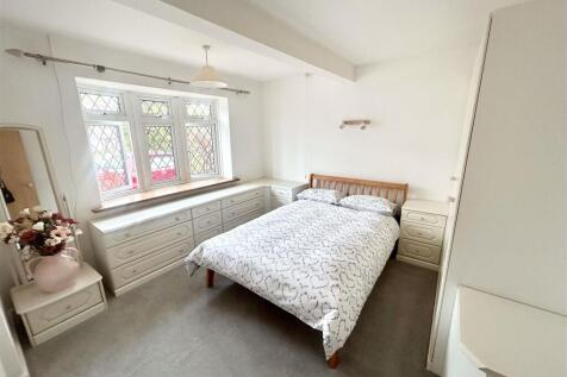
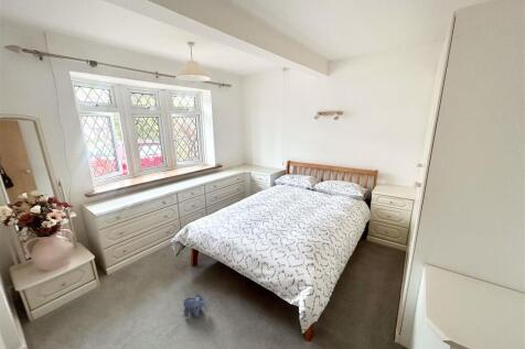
+ plush toy (194, 305)
